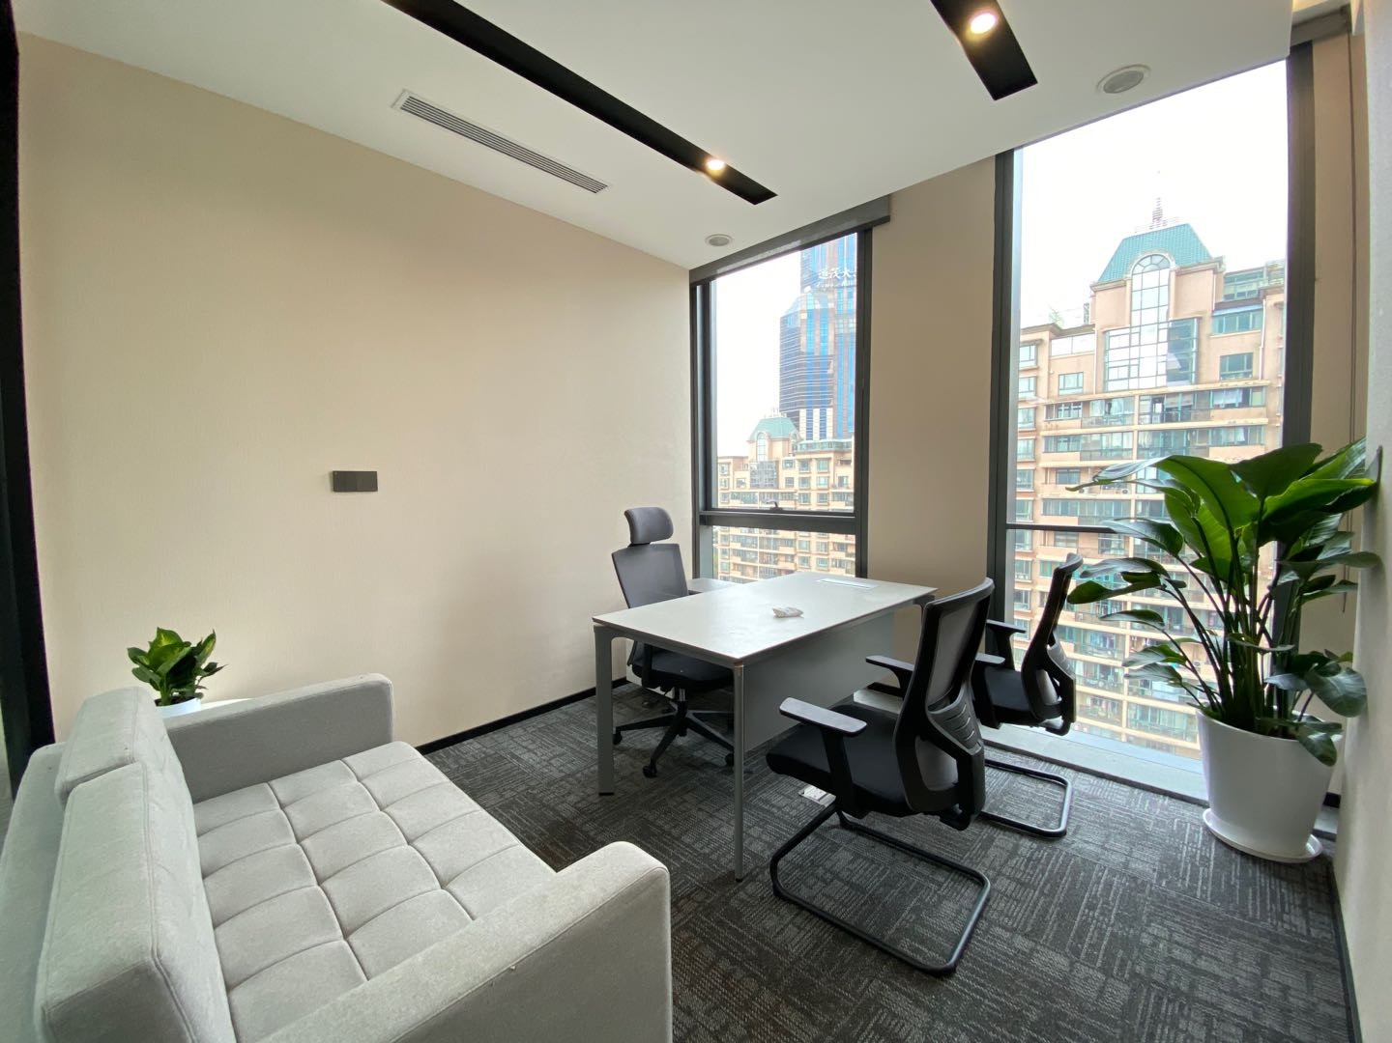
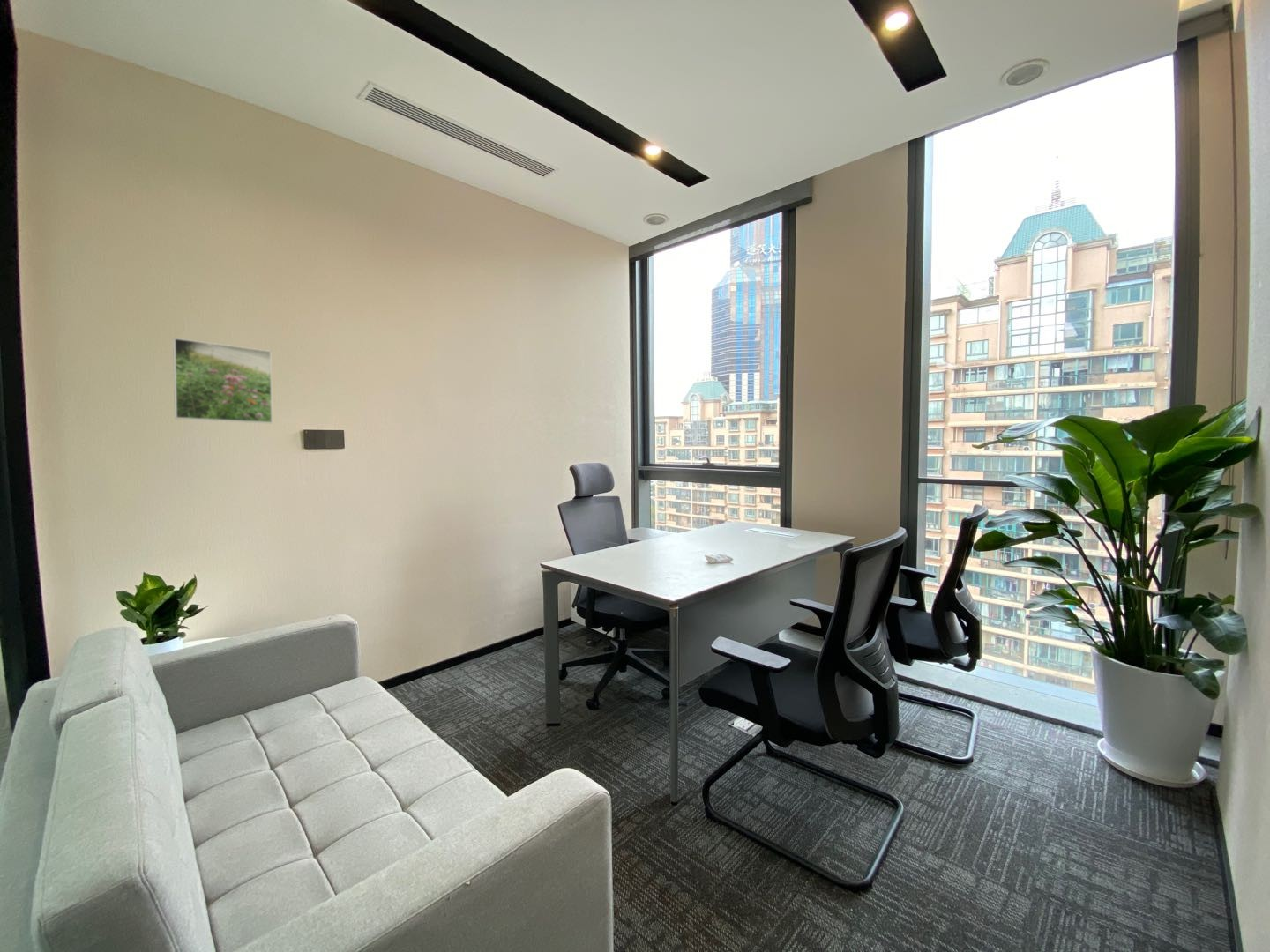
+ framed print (225, 383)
